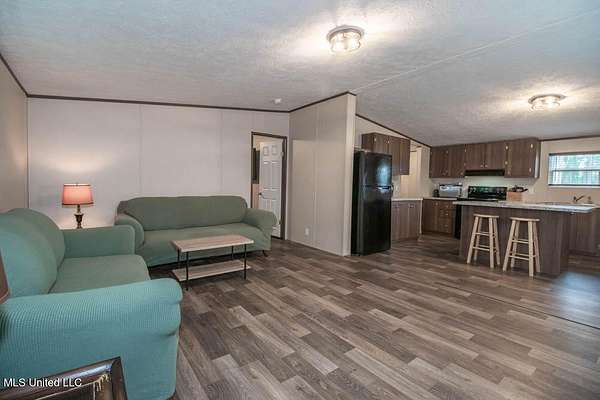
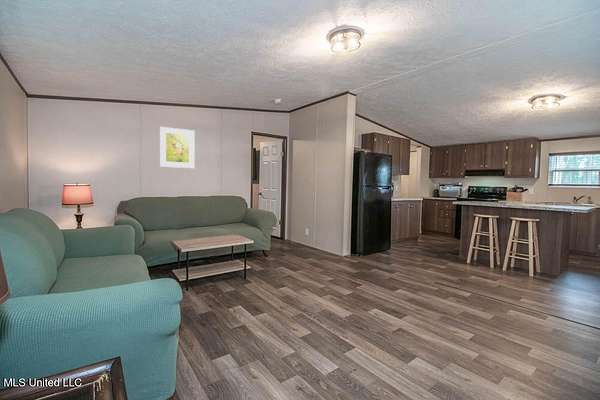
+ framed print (177, 148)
